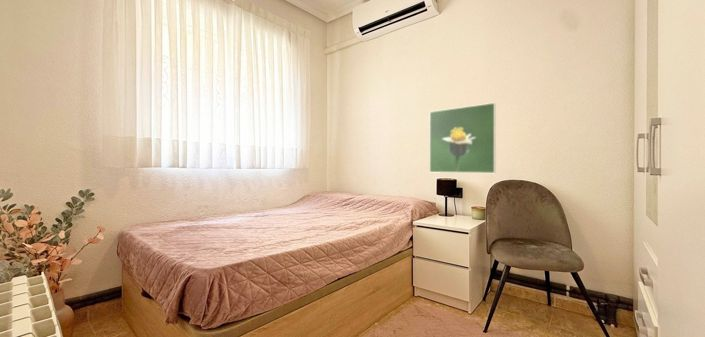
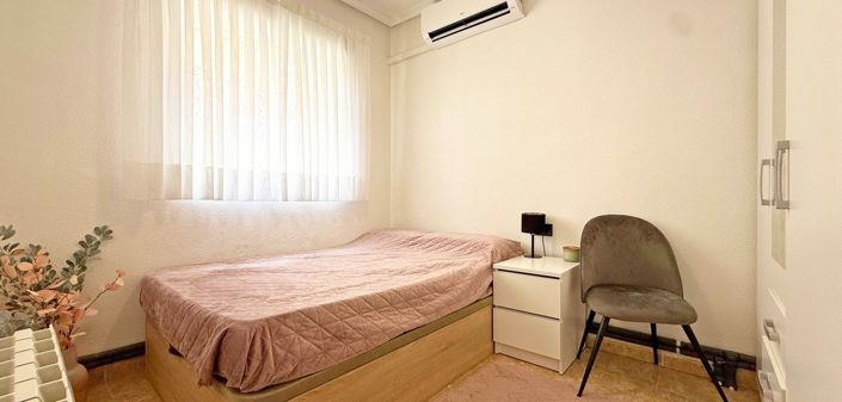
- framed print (460, 140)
